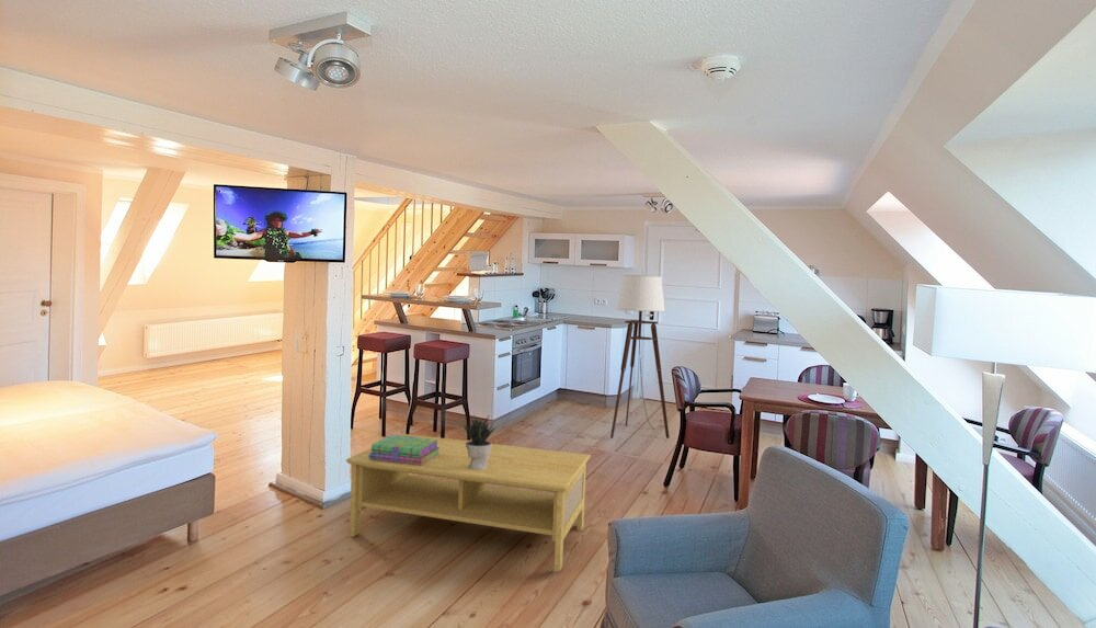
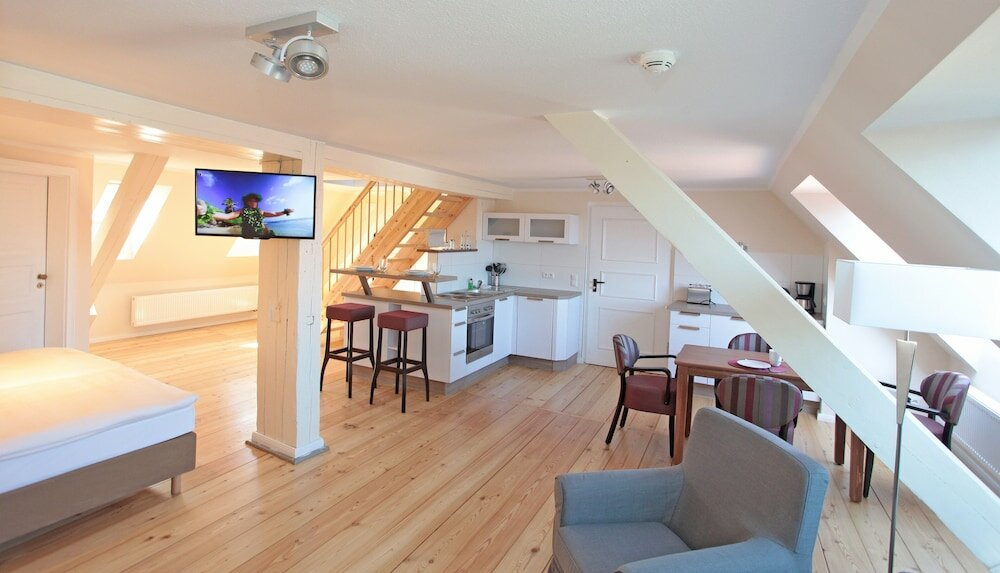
- potted plant (477, 439)
- stack of books (404, 448)
- floor lamp (639, 352)
- coffee table (471, 493)
